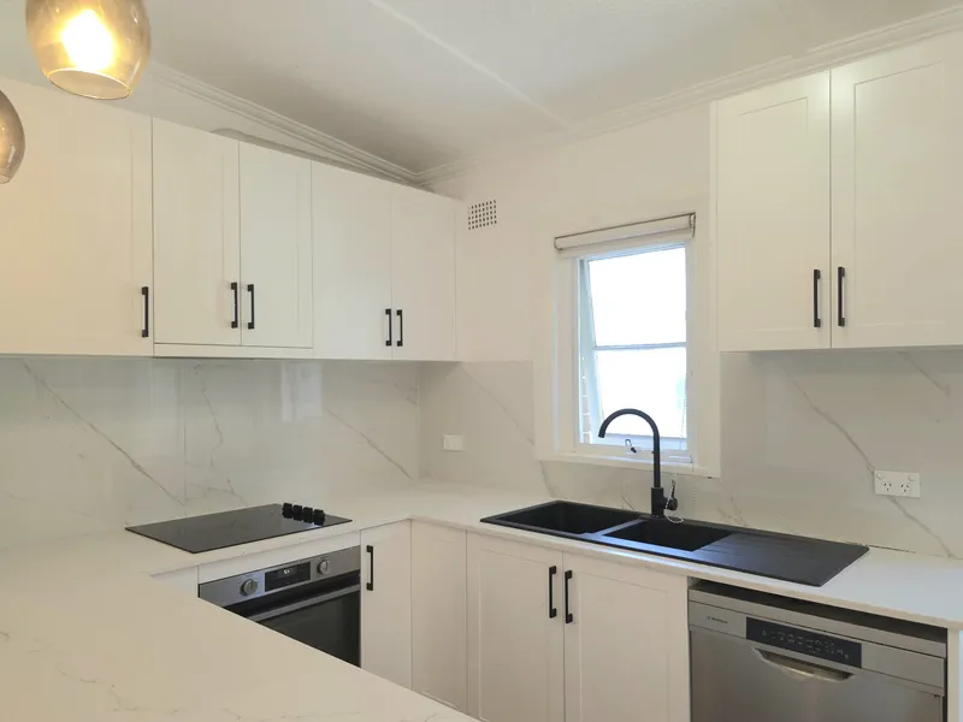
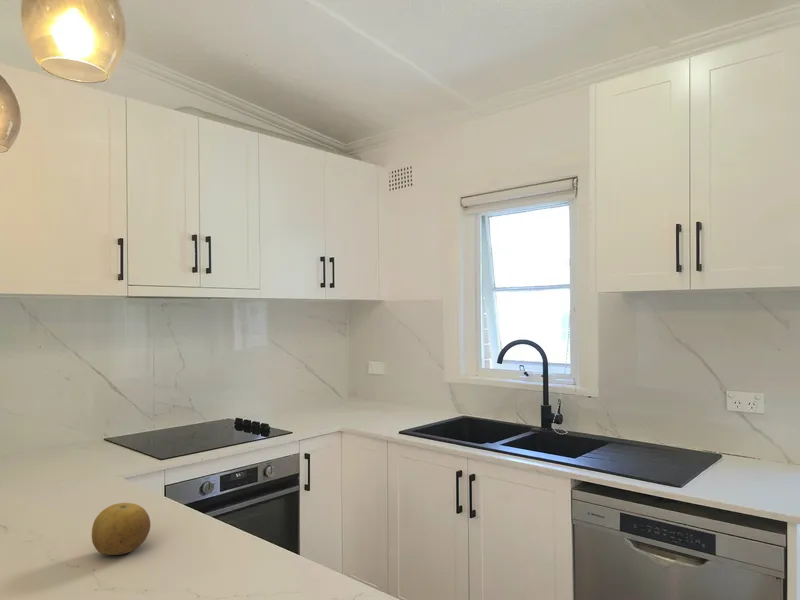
+ fruit (121, 528)
